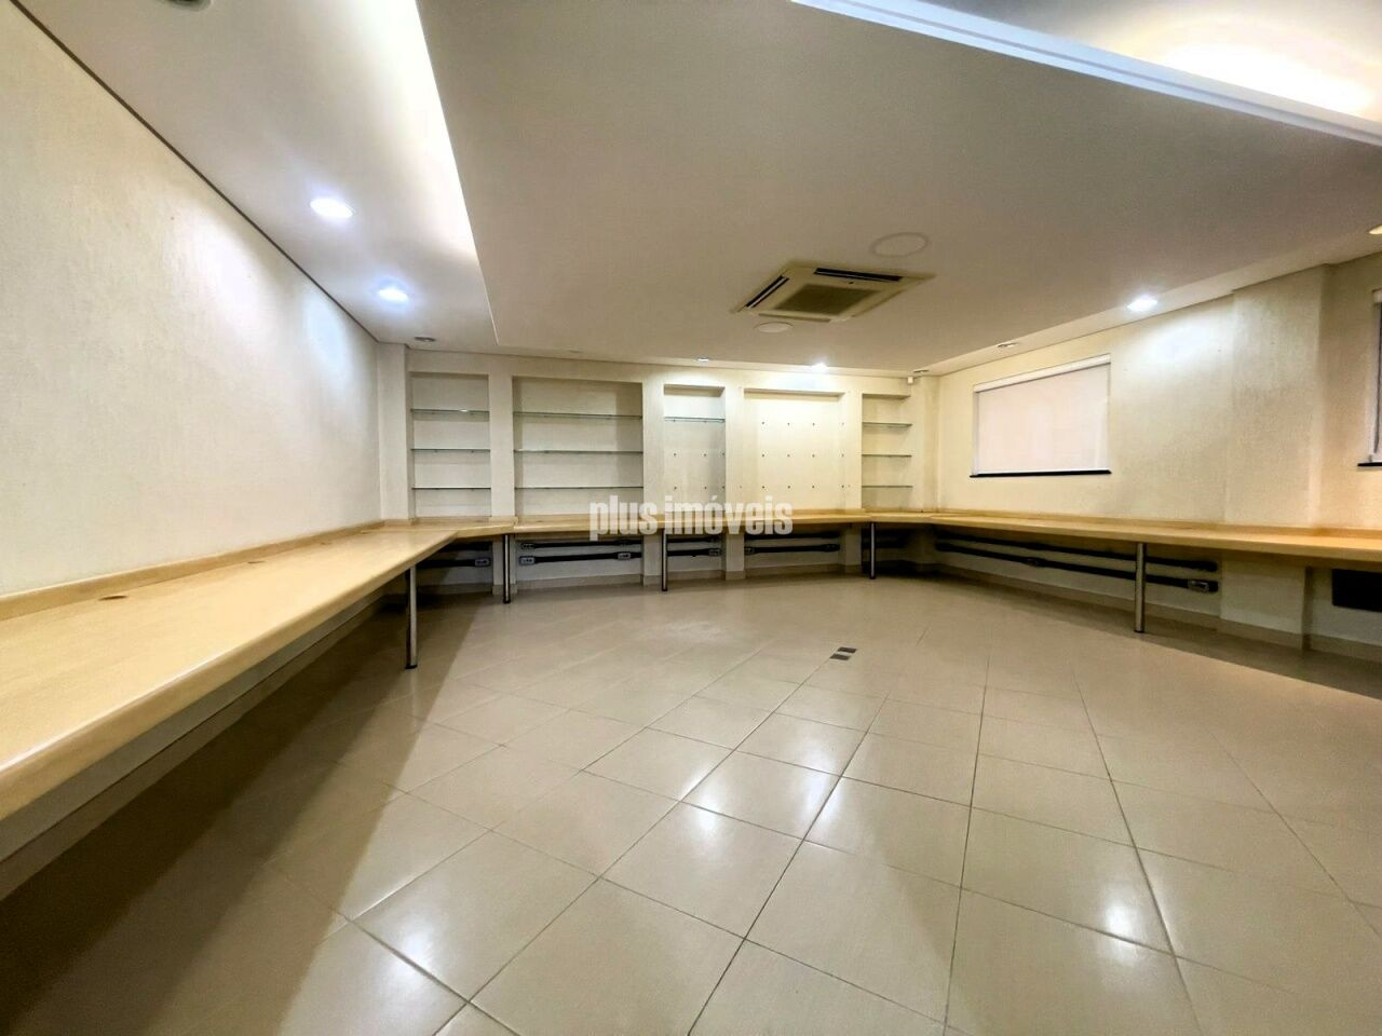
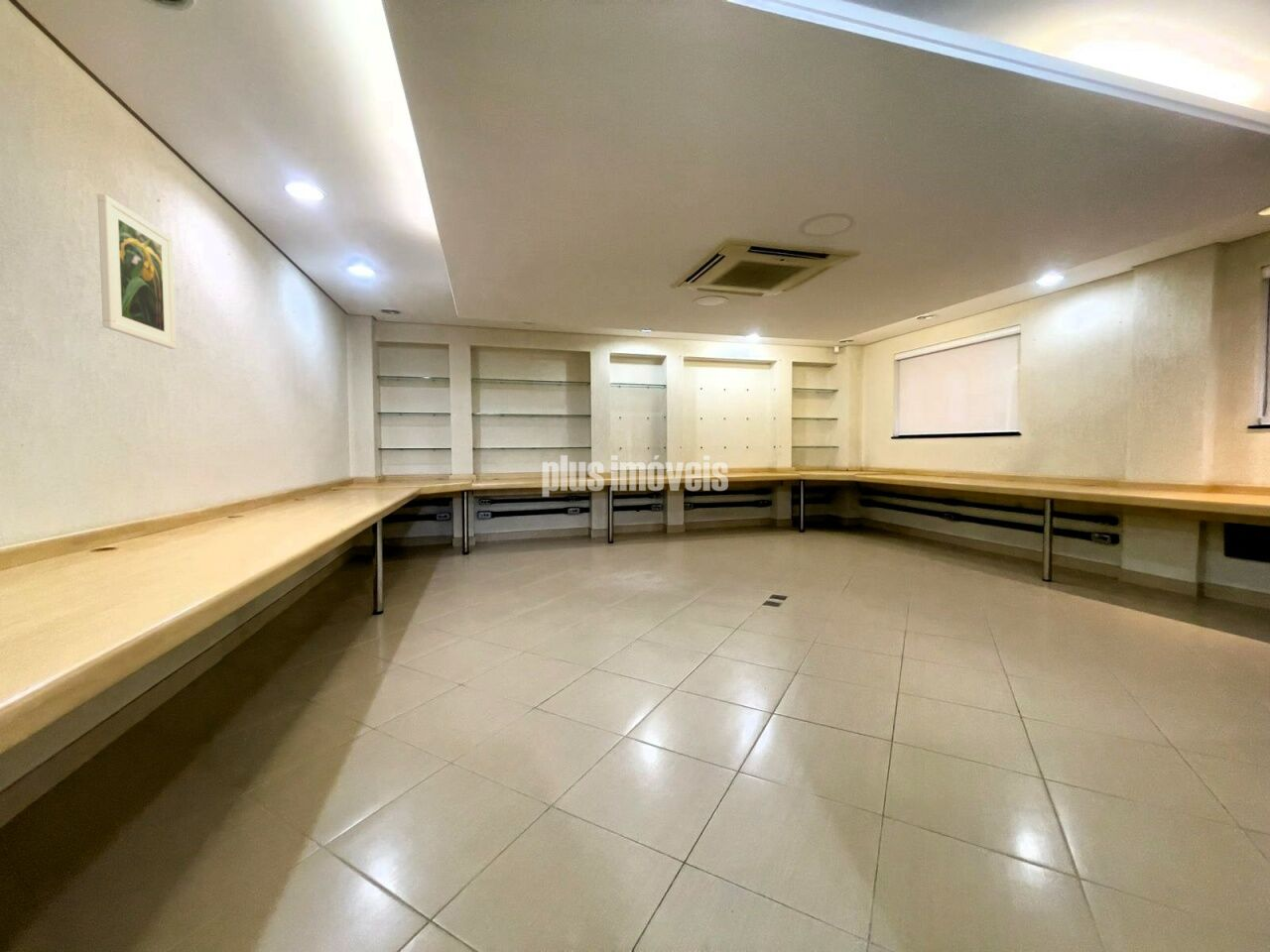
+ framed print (141, 279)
